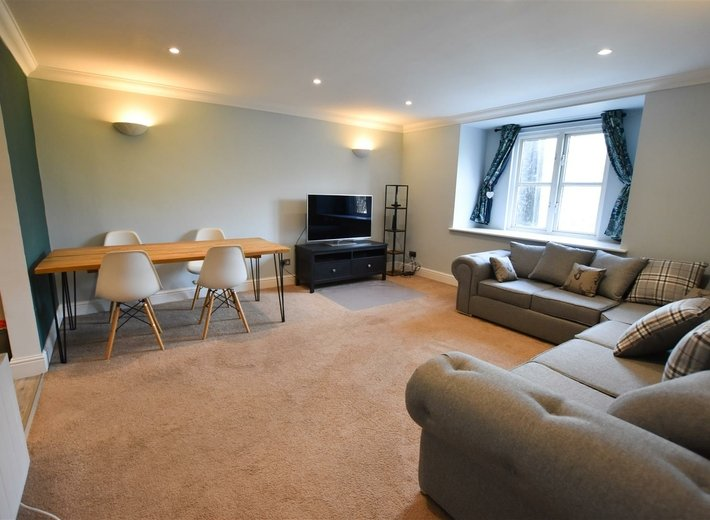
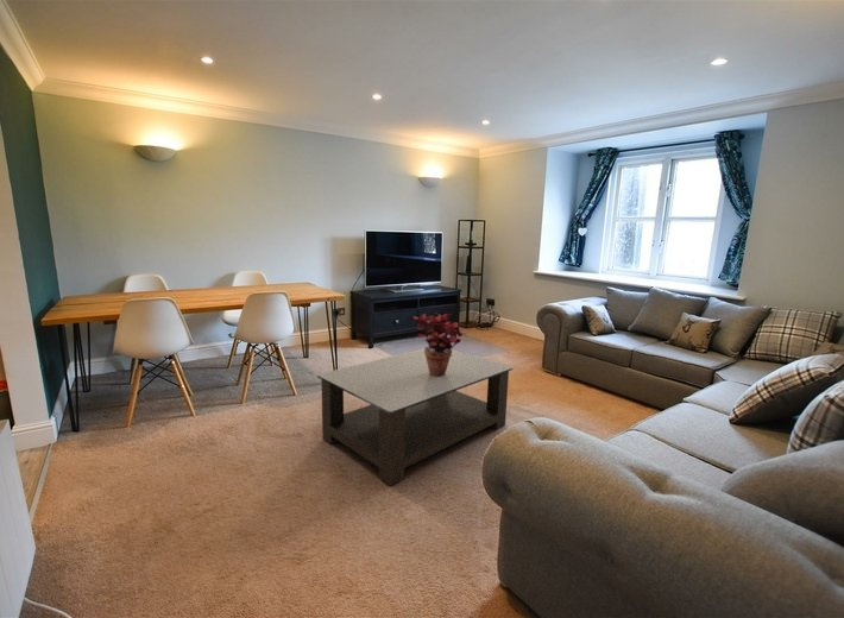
+ potted plant (440, 345)
+ coffee table (418, 402)
